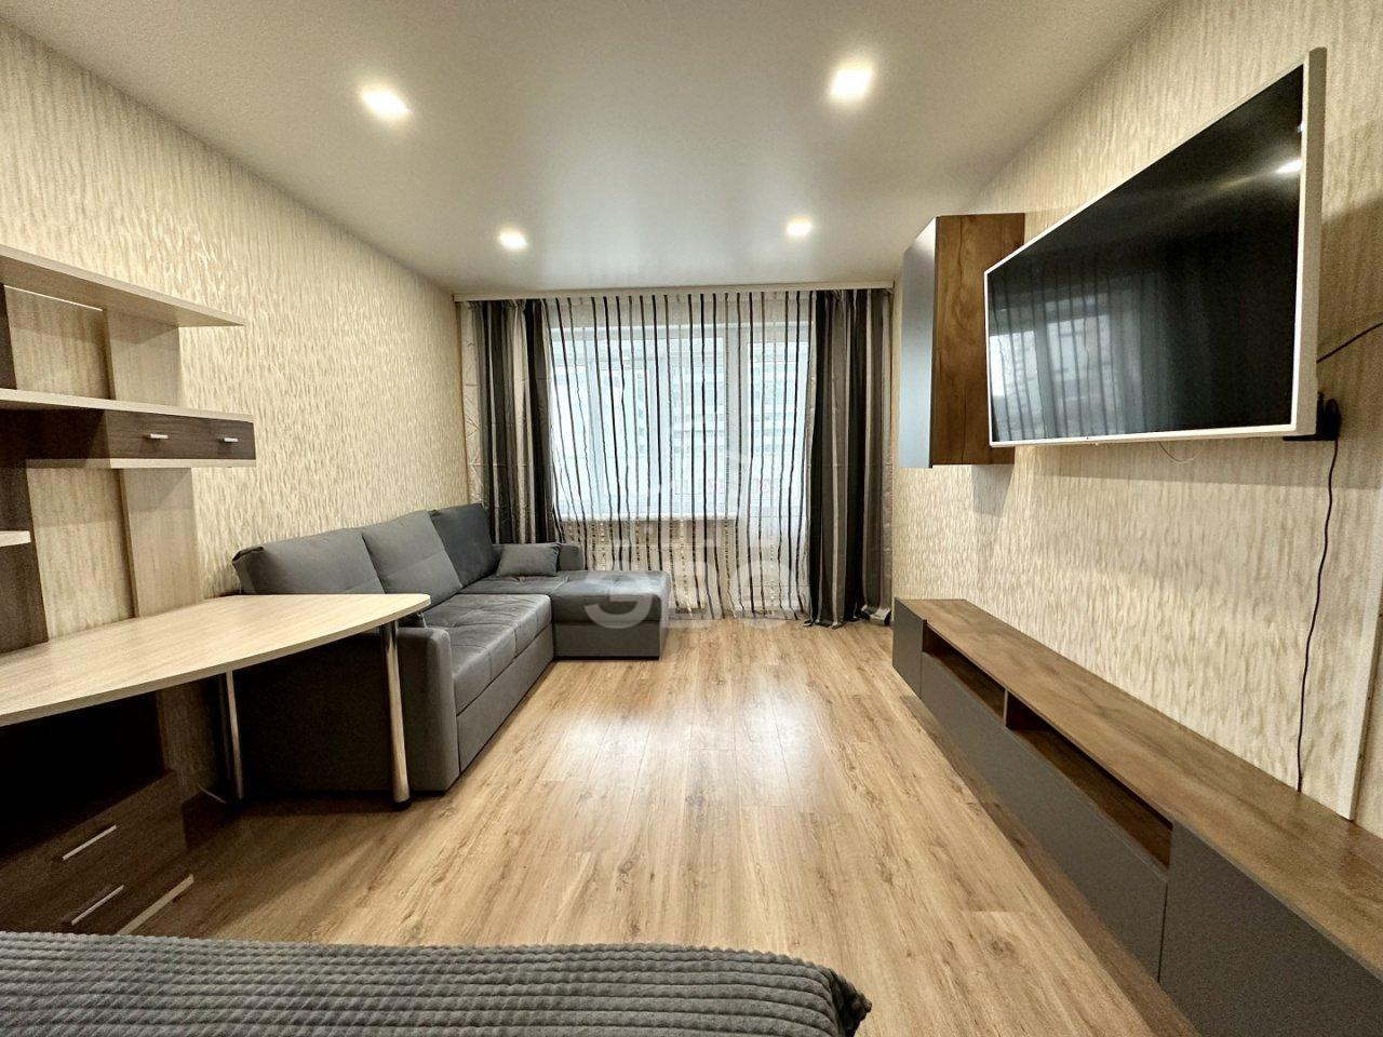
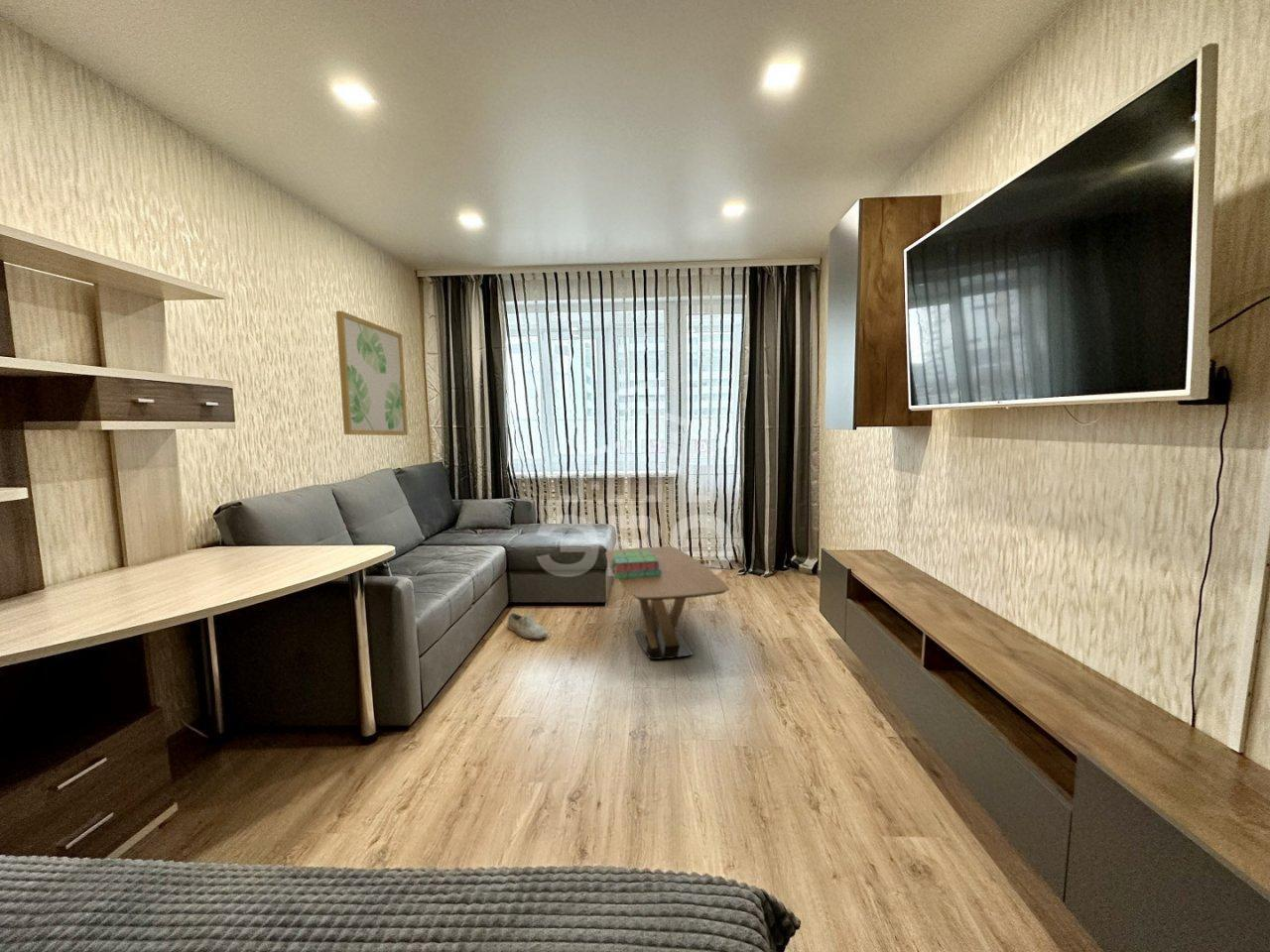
+ wall art (375, 379)
+ stack of books (634, 562)
+ shoe (526, 623)
+ coffee table (659, 603)
